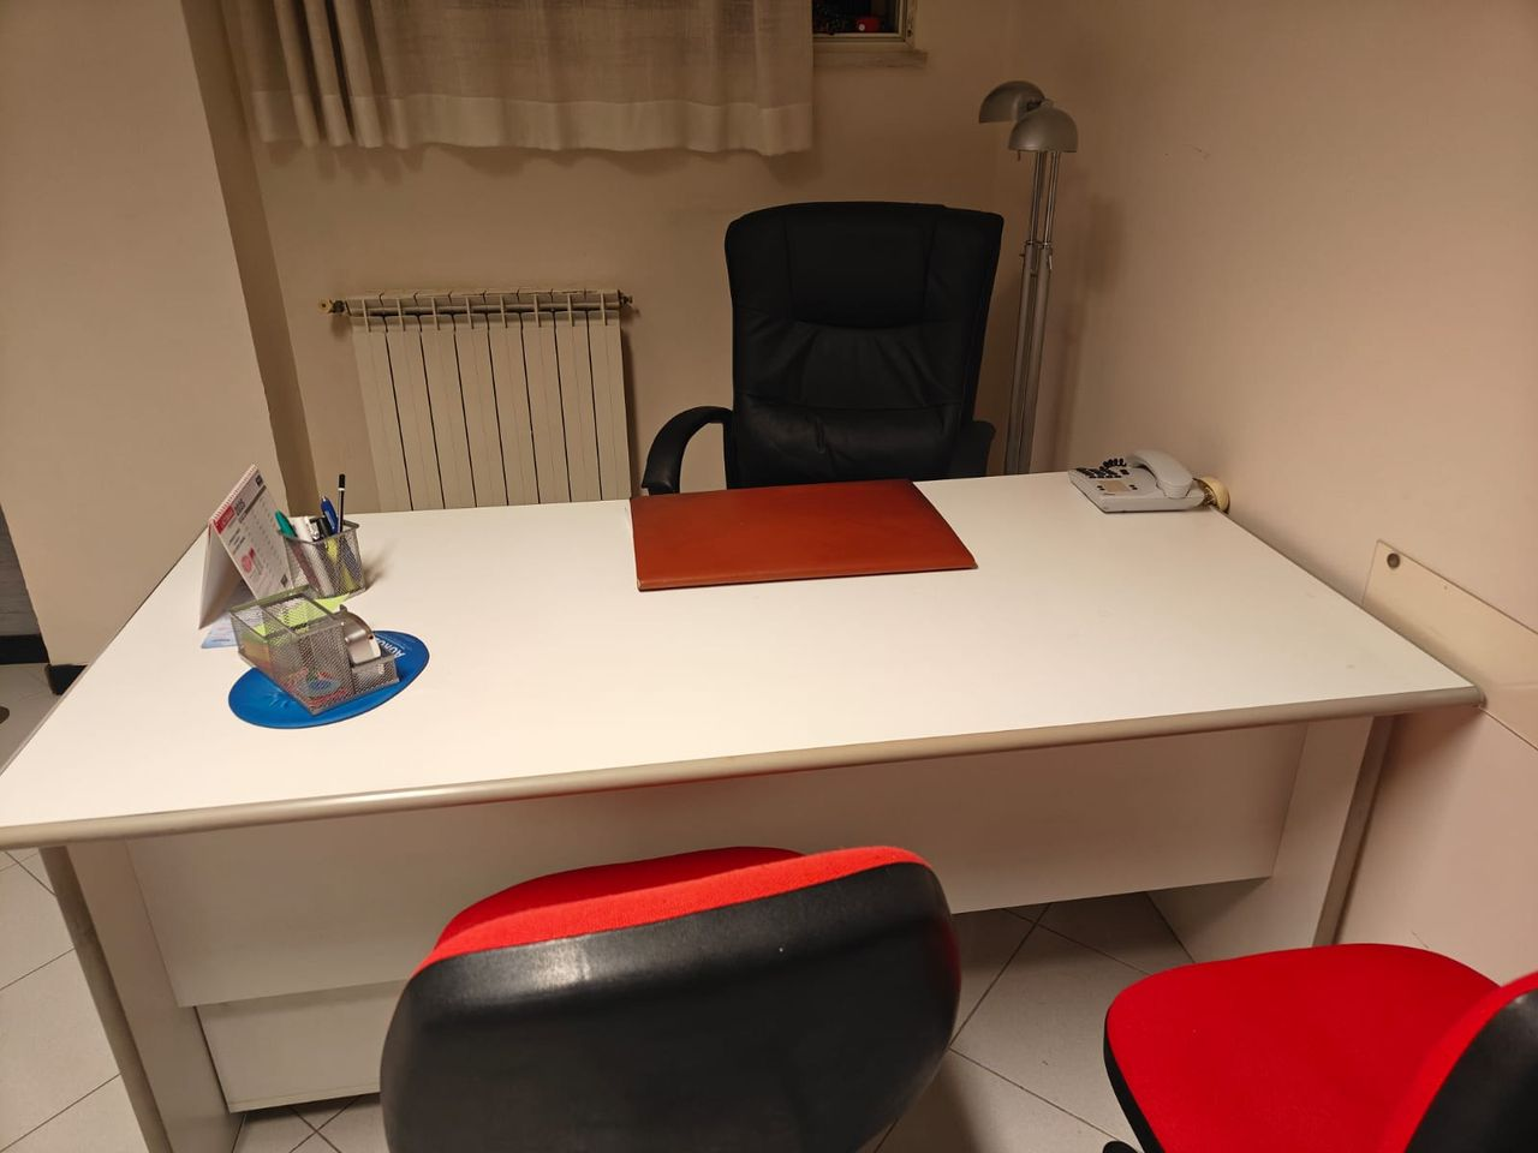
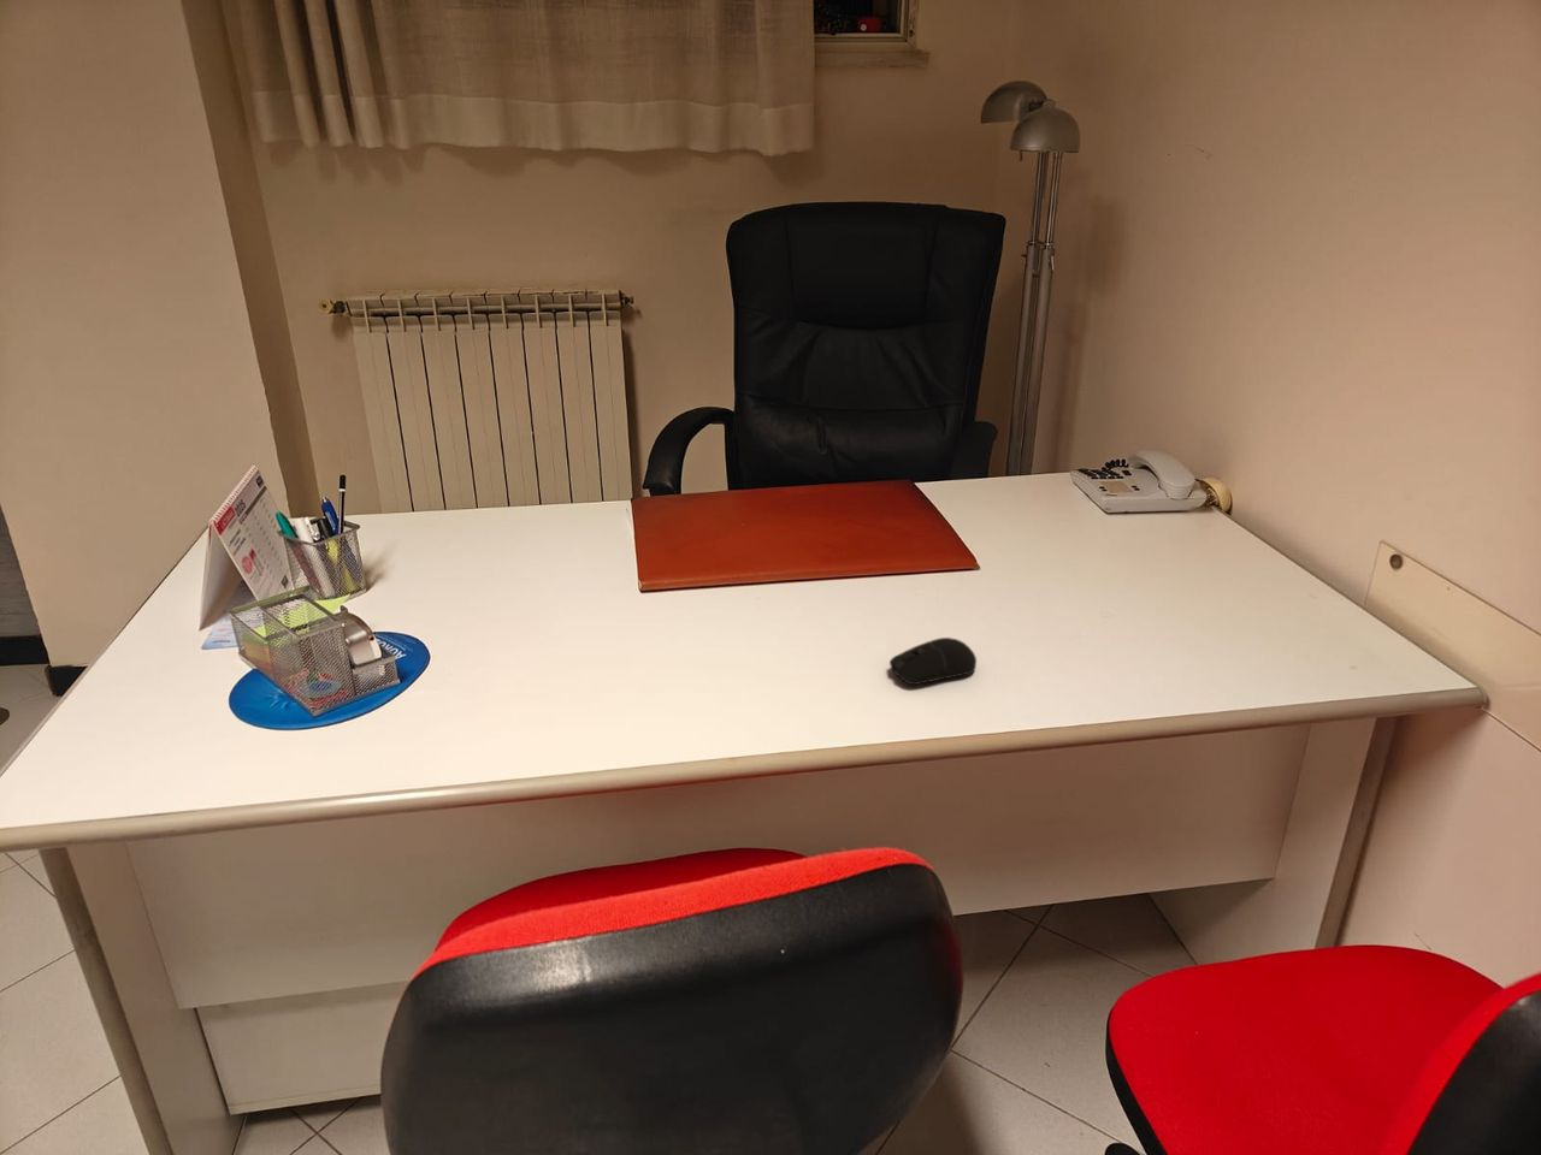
+ computer mouse (934, 656)
